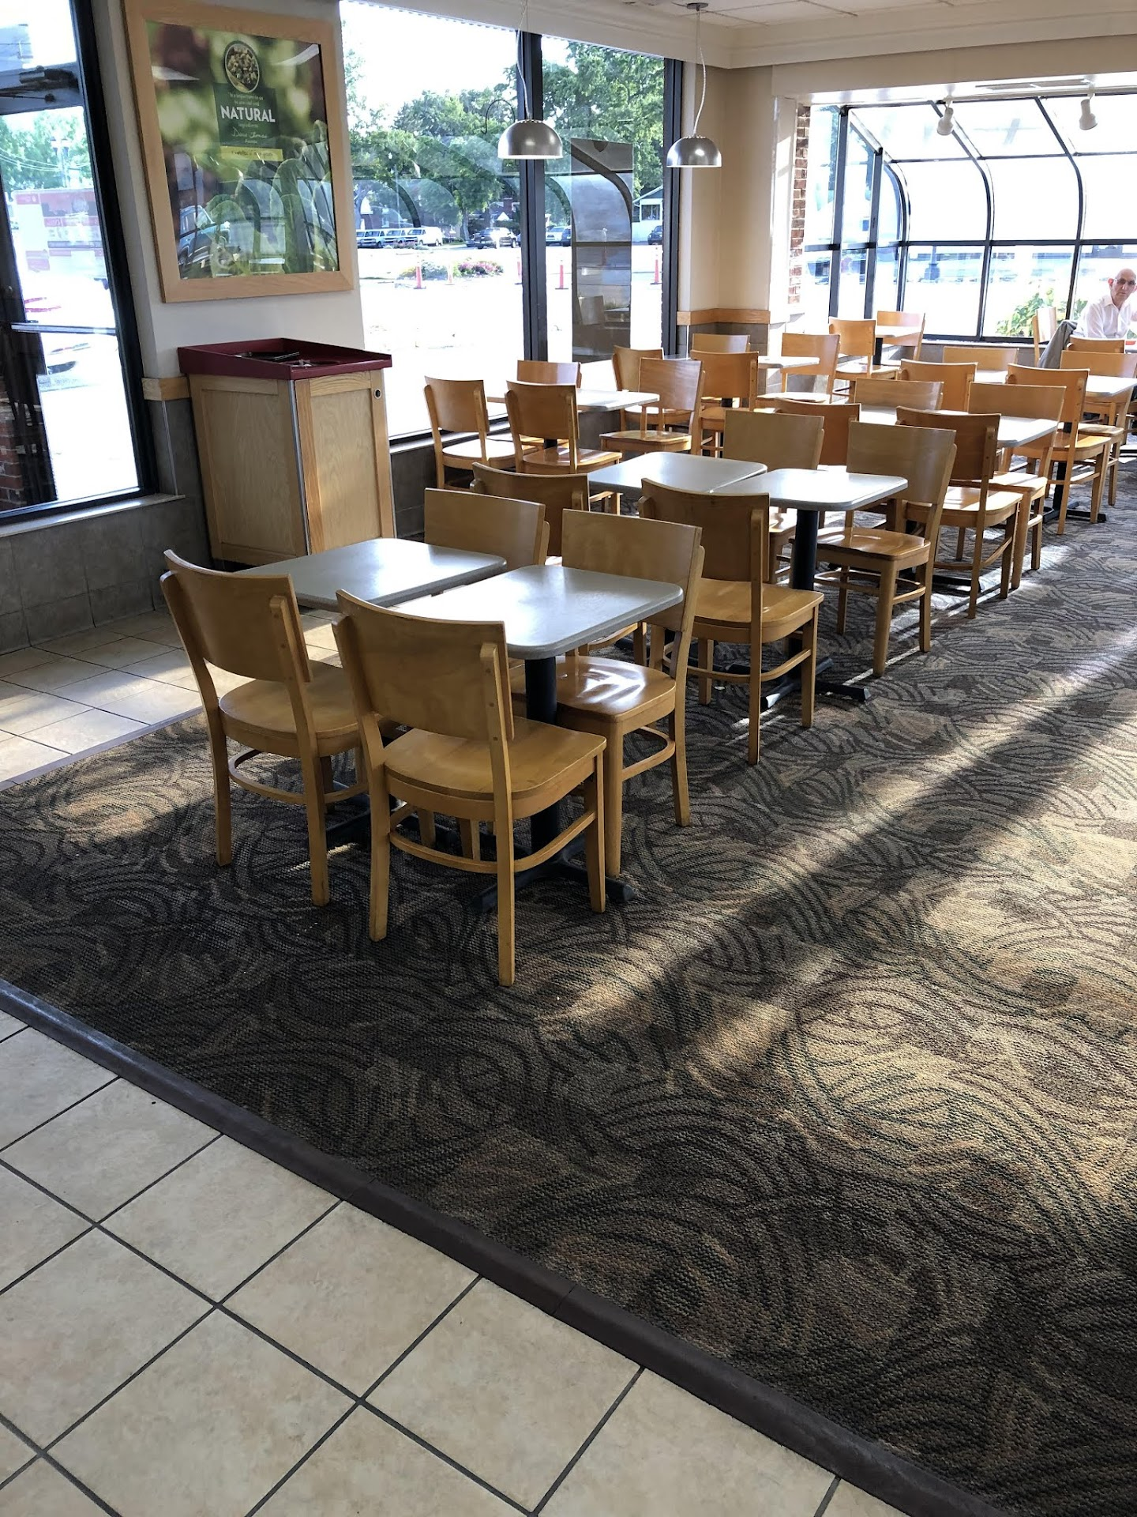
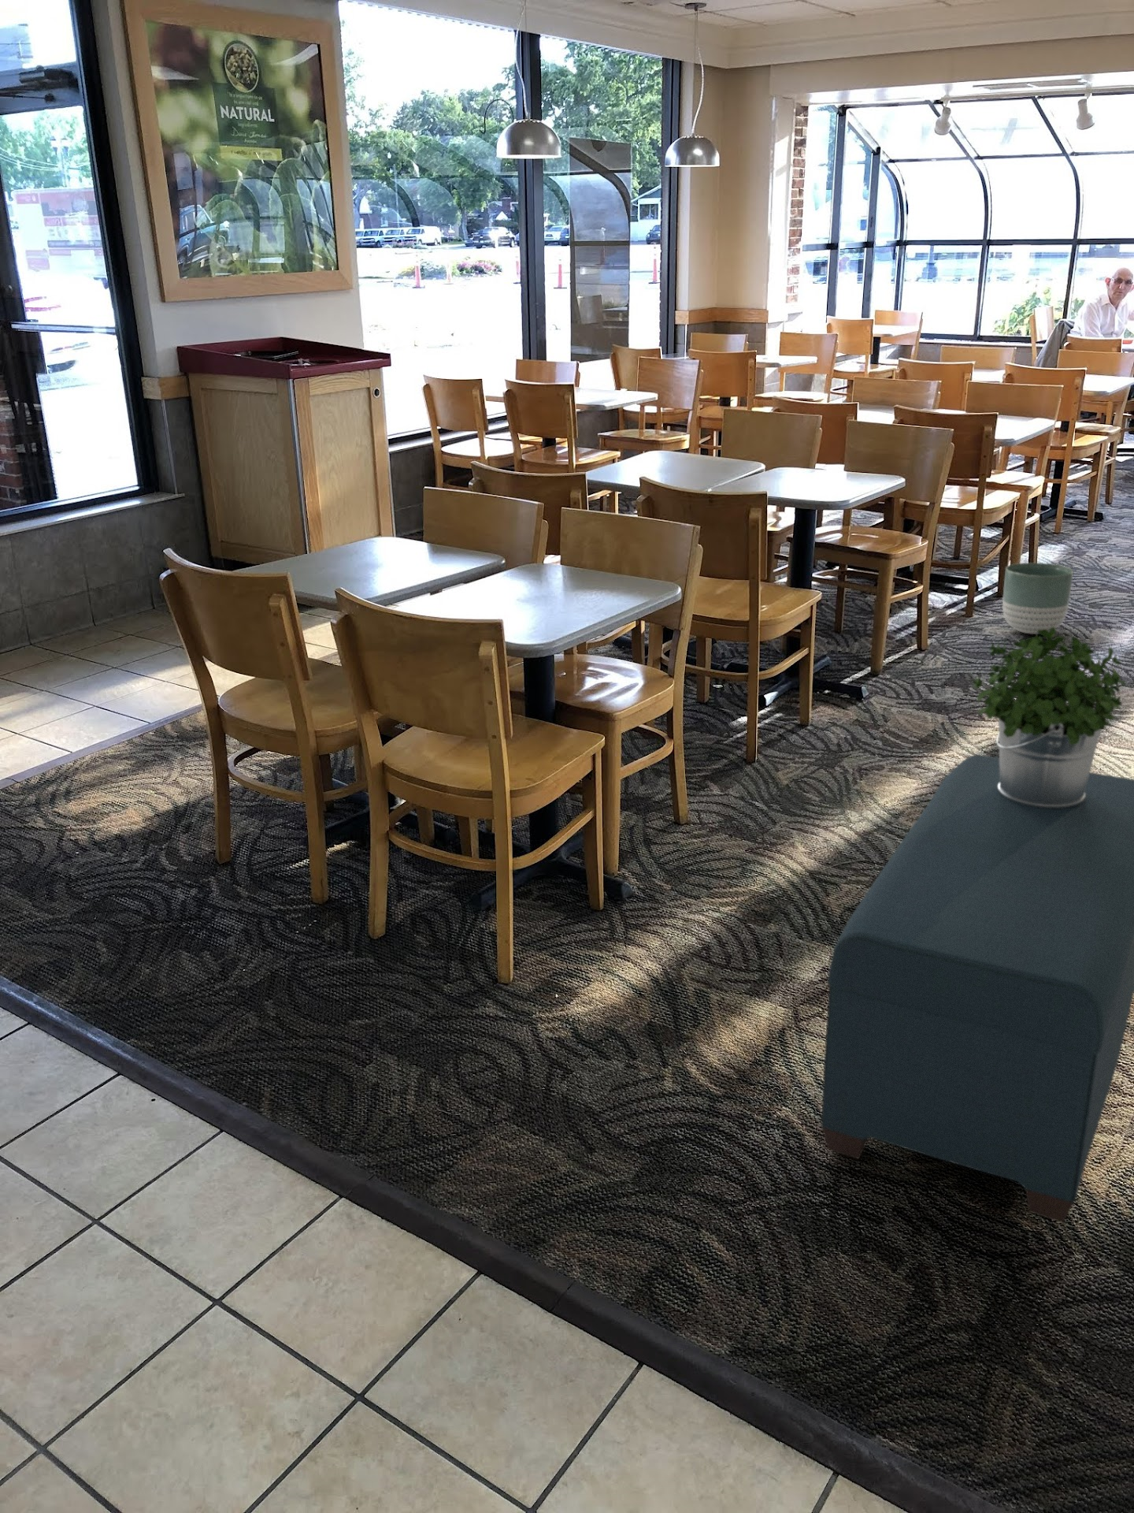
+ potted plant (1042, 716)
+ planter (1035, 600)
+ bench (1007, 951)
